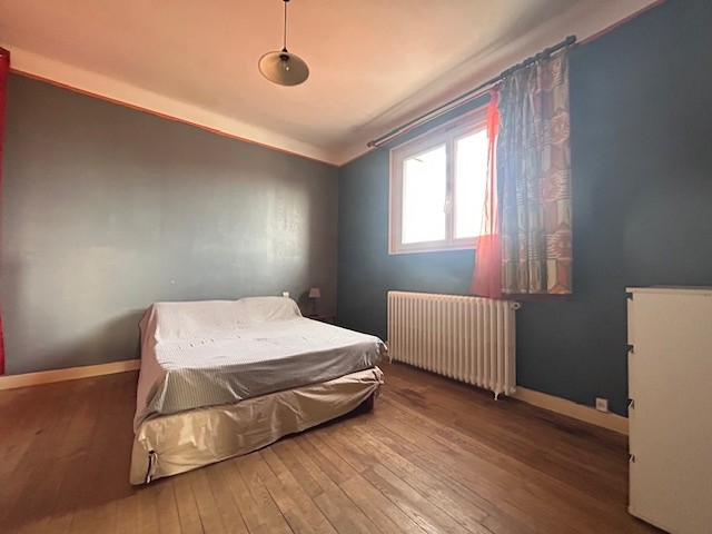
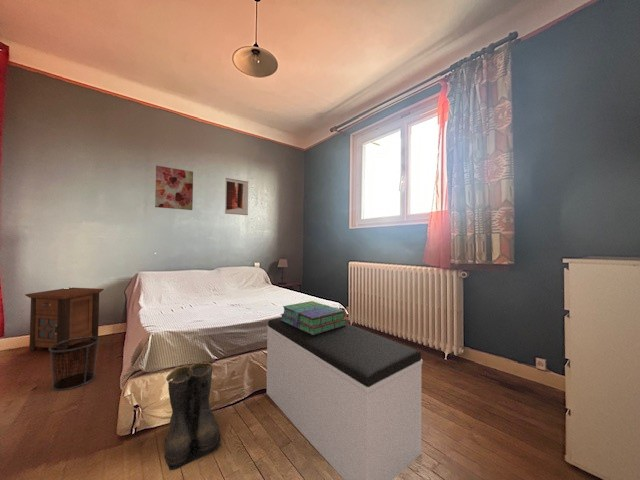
+ nightstand (66, 318)
+ waste bin (74, 362)
+ wall art (174, 188)
+ bench (331, 375)
+ stack of books (312, 315)
+ boots (191, 407)
+ wall art (237, 197)
